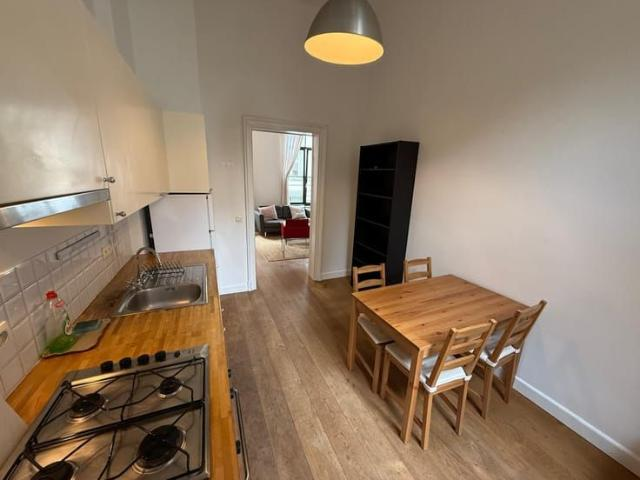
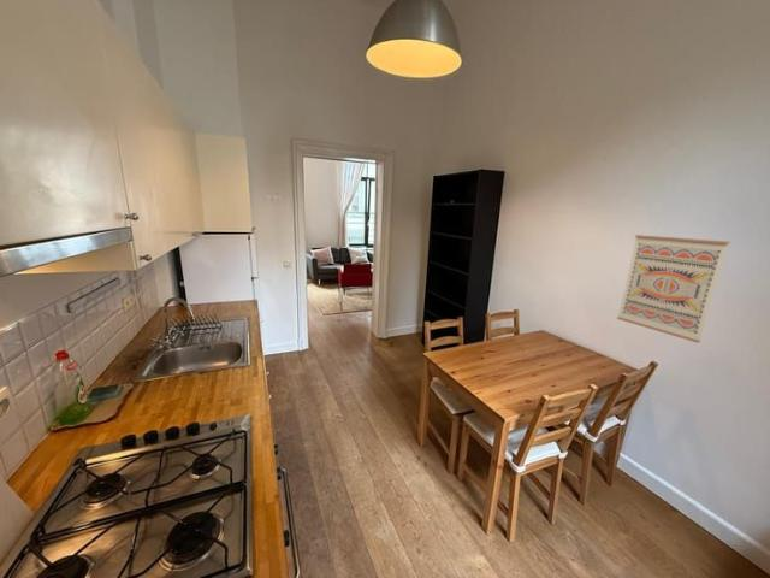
+ wall art (665, 285)
